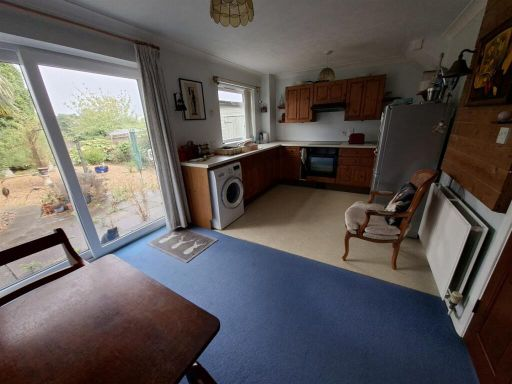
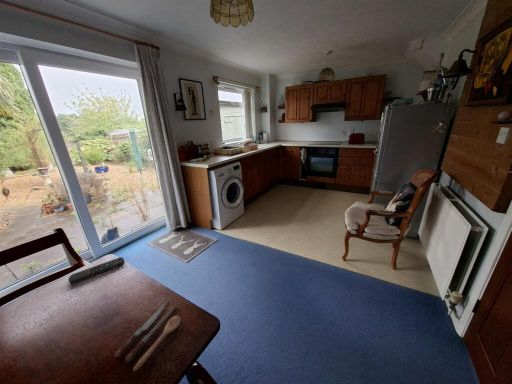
+ remote control (98, 269)
+ spoon (156, 328)
